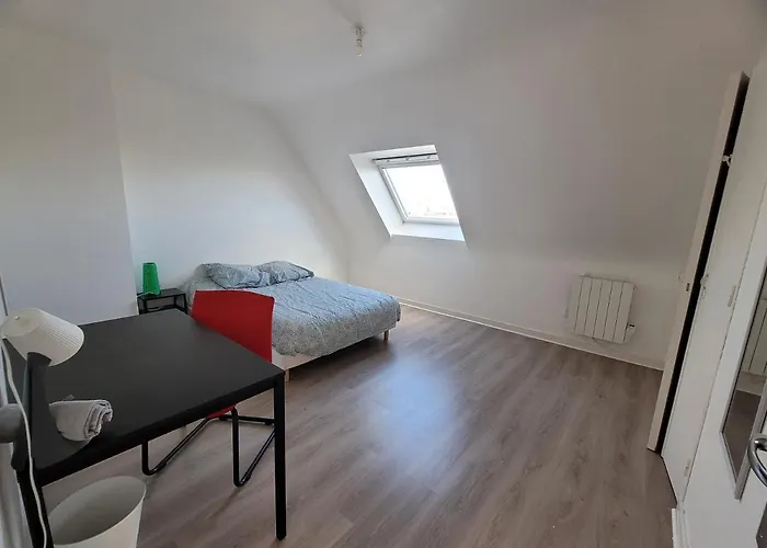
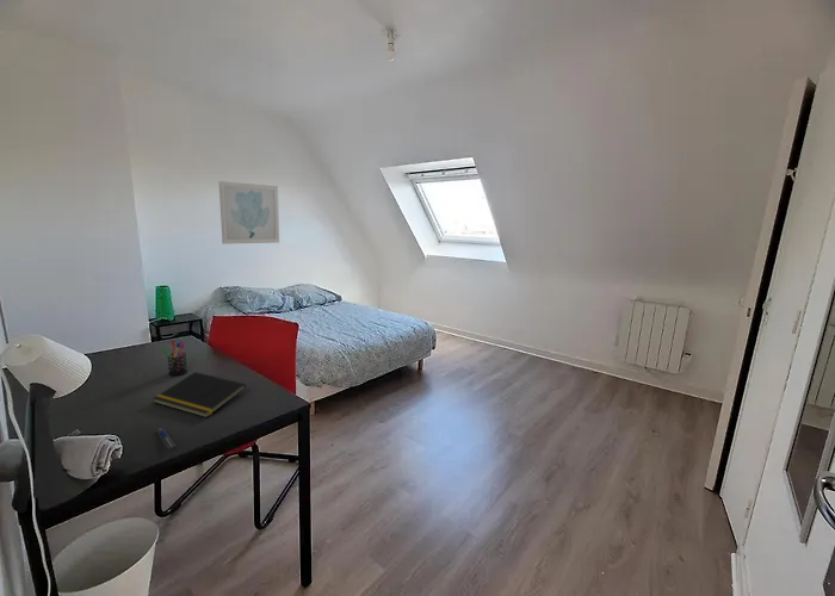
+ wall art (250, 213)
+ notepad (200, 392)
+ pen holder (174, 356)
+ pen (166, 437)
